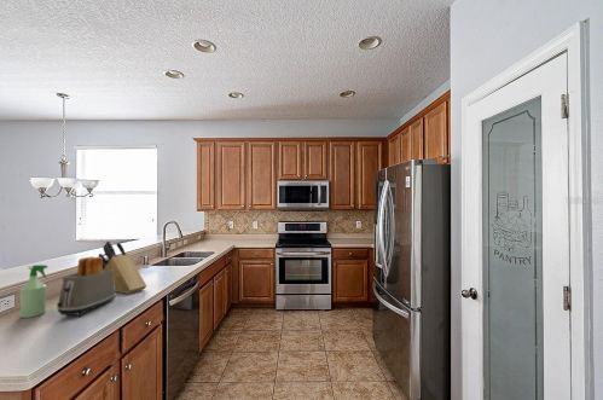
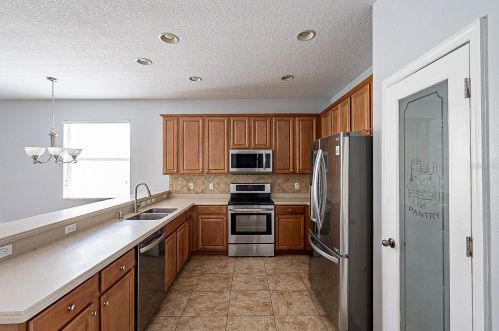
- toaster (88, 283)
- spray bottle (33, 289)
- knife block (121, 265)
